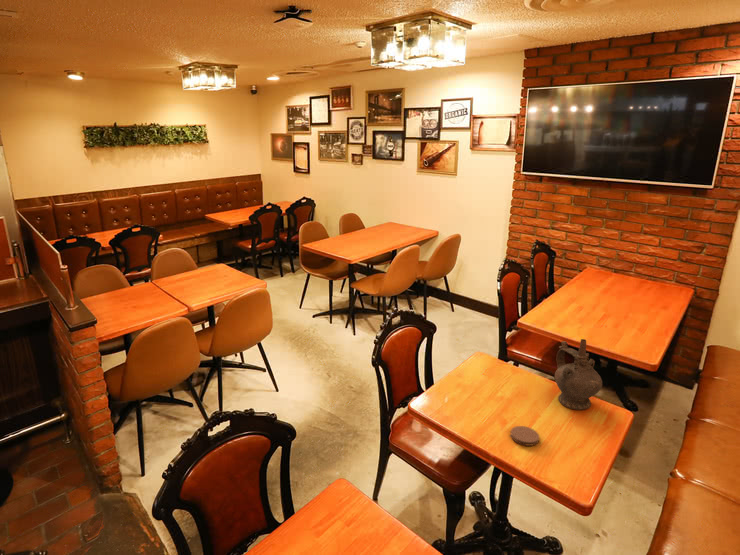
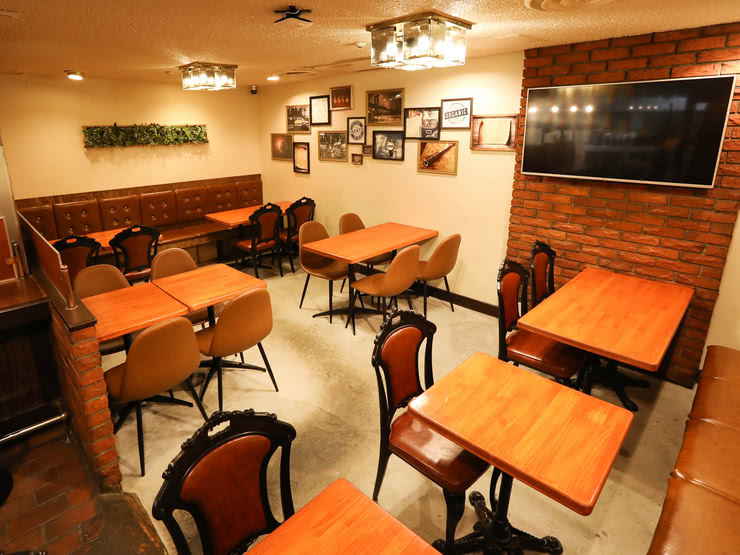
- ceremonial vessel (576, 370)
- coaster (524, 435)
